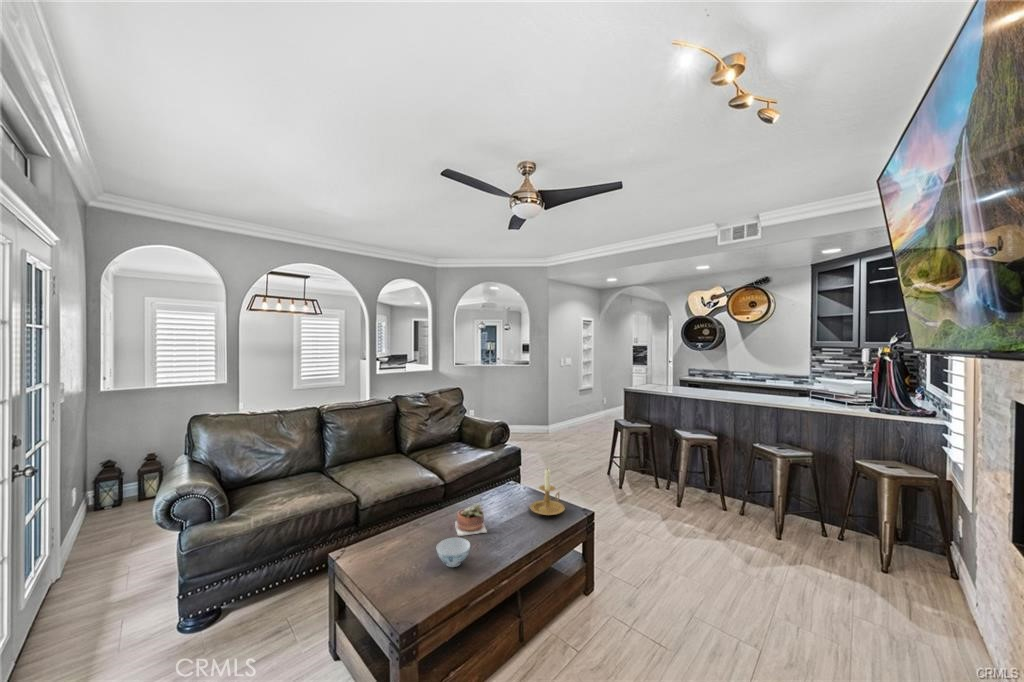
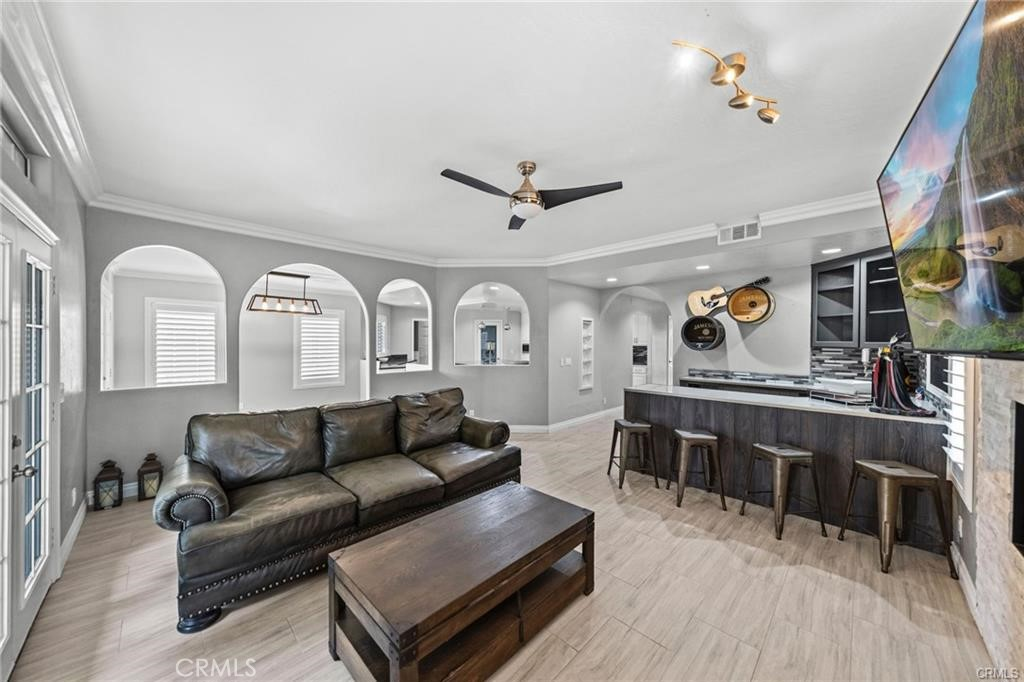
- succulent plant (470, 515)
- chinaware (453, 554)
- candle holder (547, 489)
